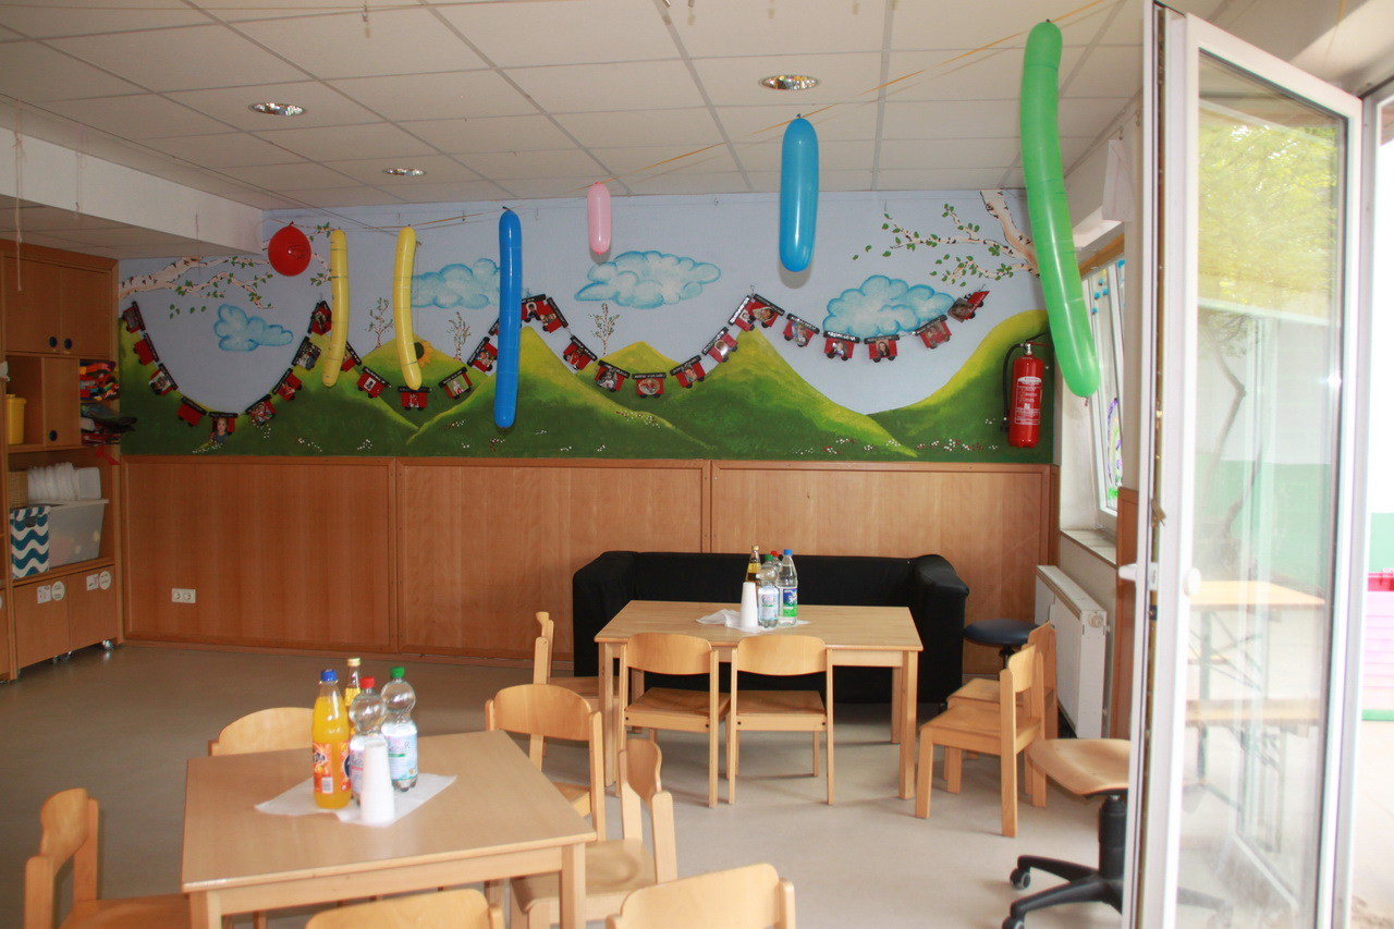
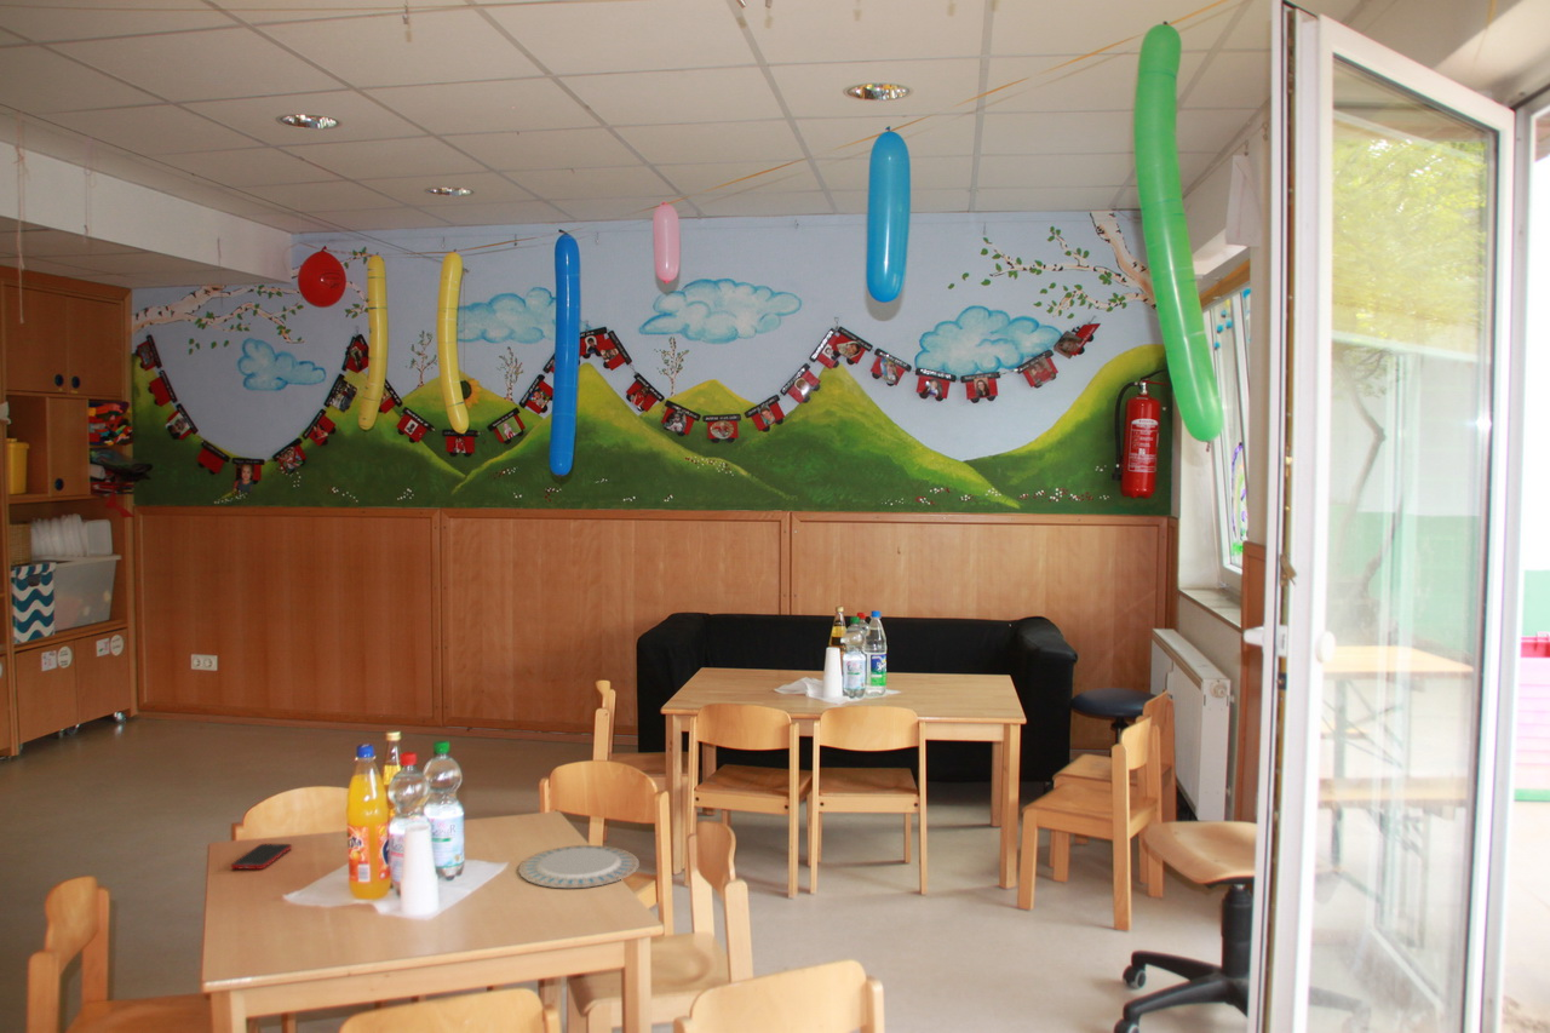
+ chinaware (579, 862)
+ cell phone (262, 856)
